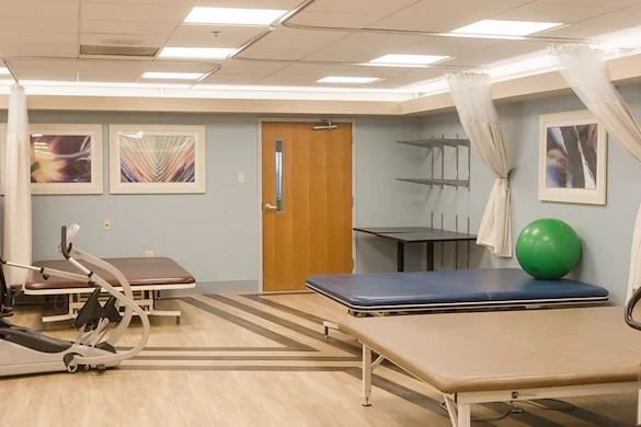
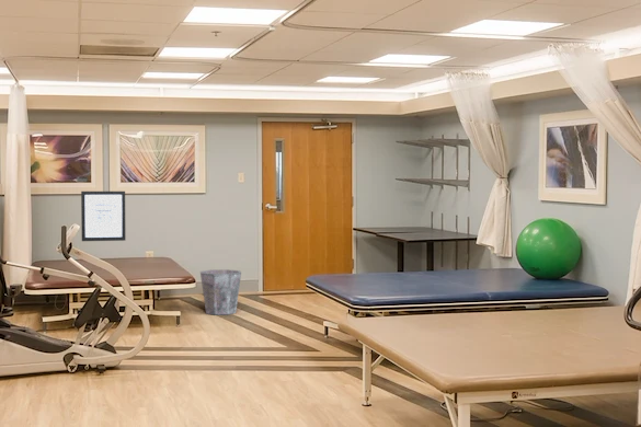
+ wall art (103, 216)
+ waste bin (220, 291)
